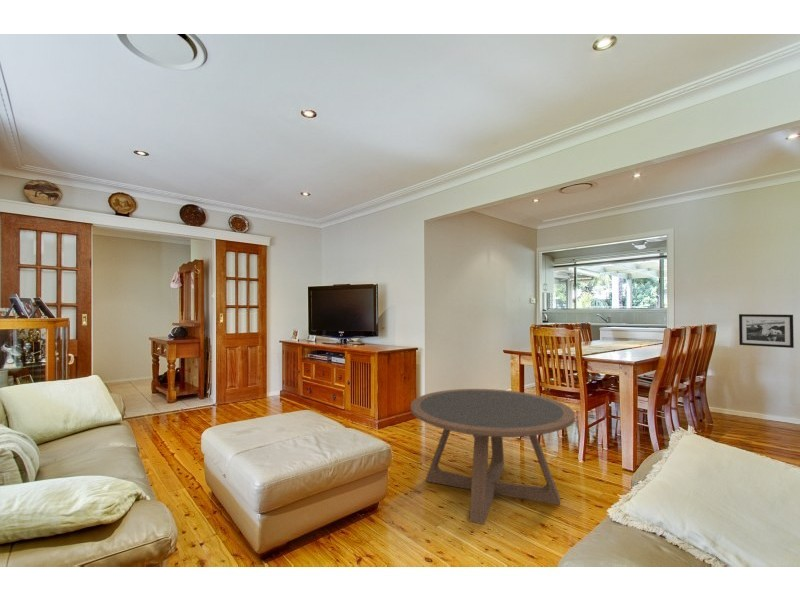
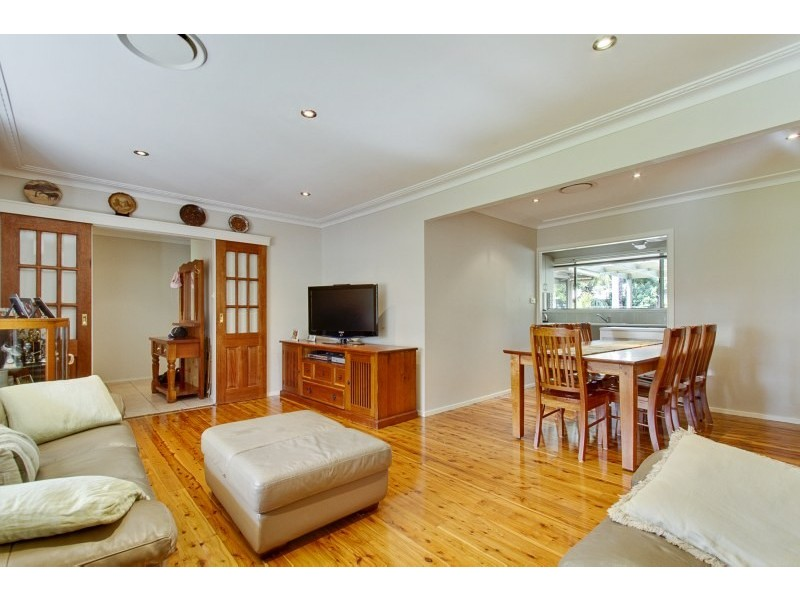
- picture frame (765, 330)
- coffee table (487, 447)
